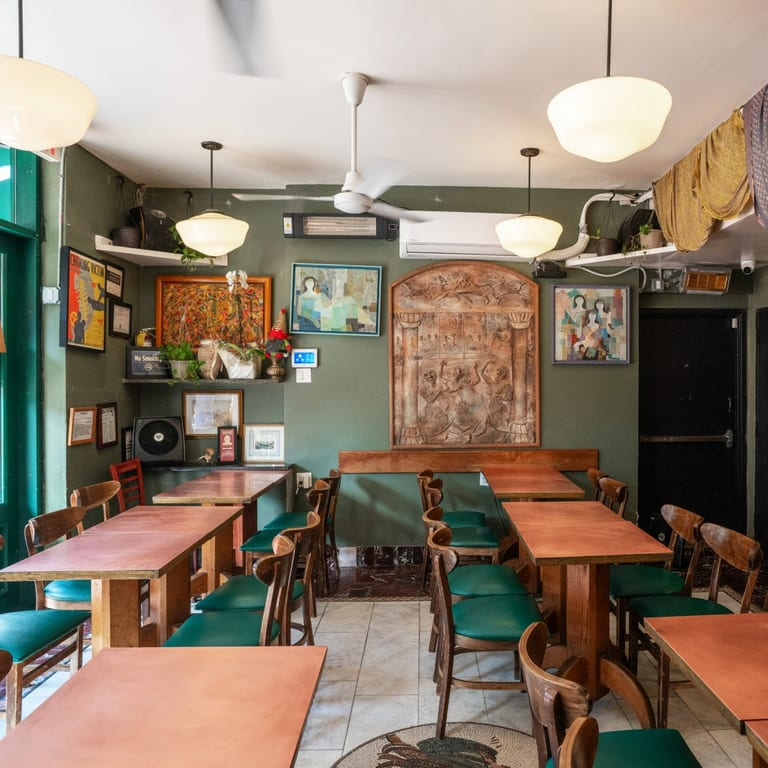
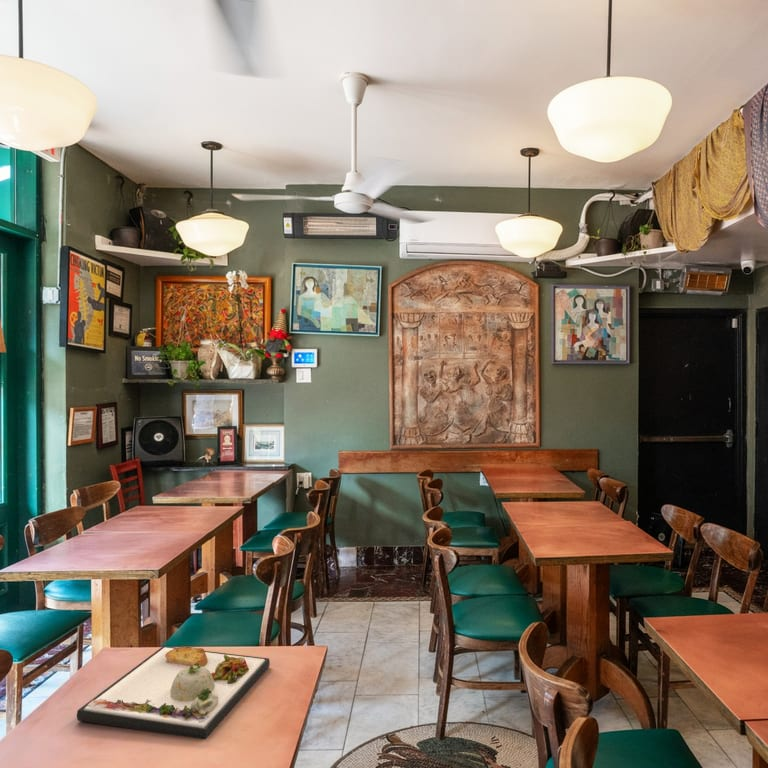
+ dinner plate (181, 676)
